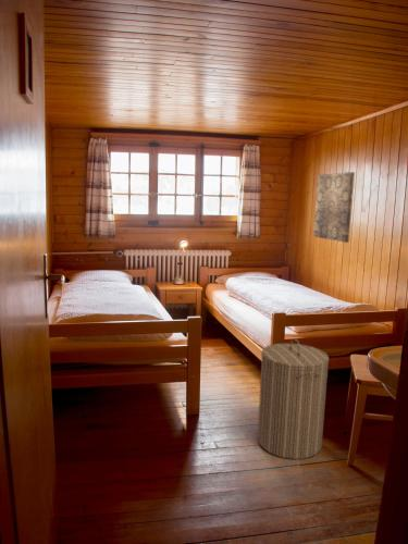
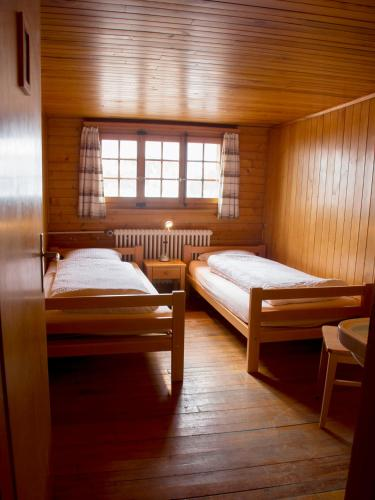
- laundry hamper (292, 391)
- wall art (332, 207)
